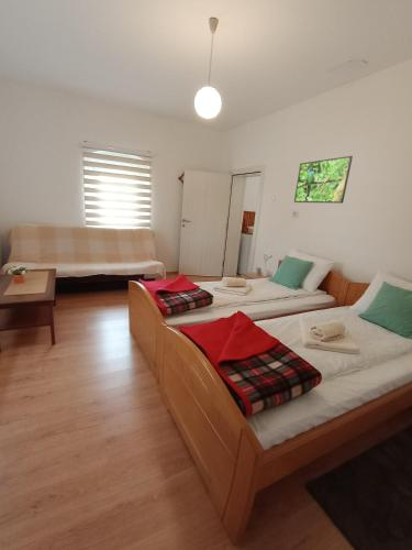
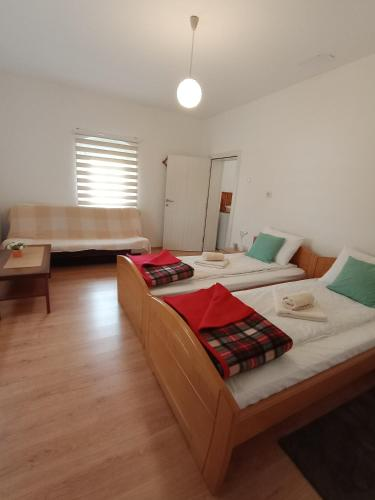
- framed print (320, 182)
